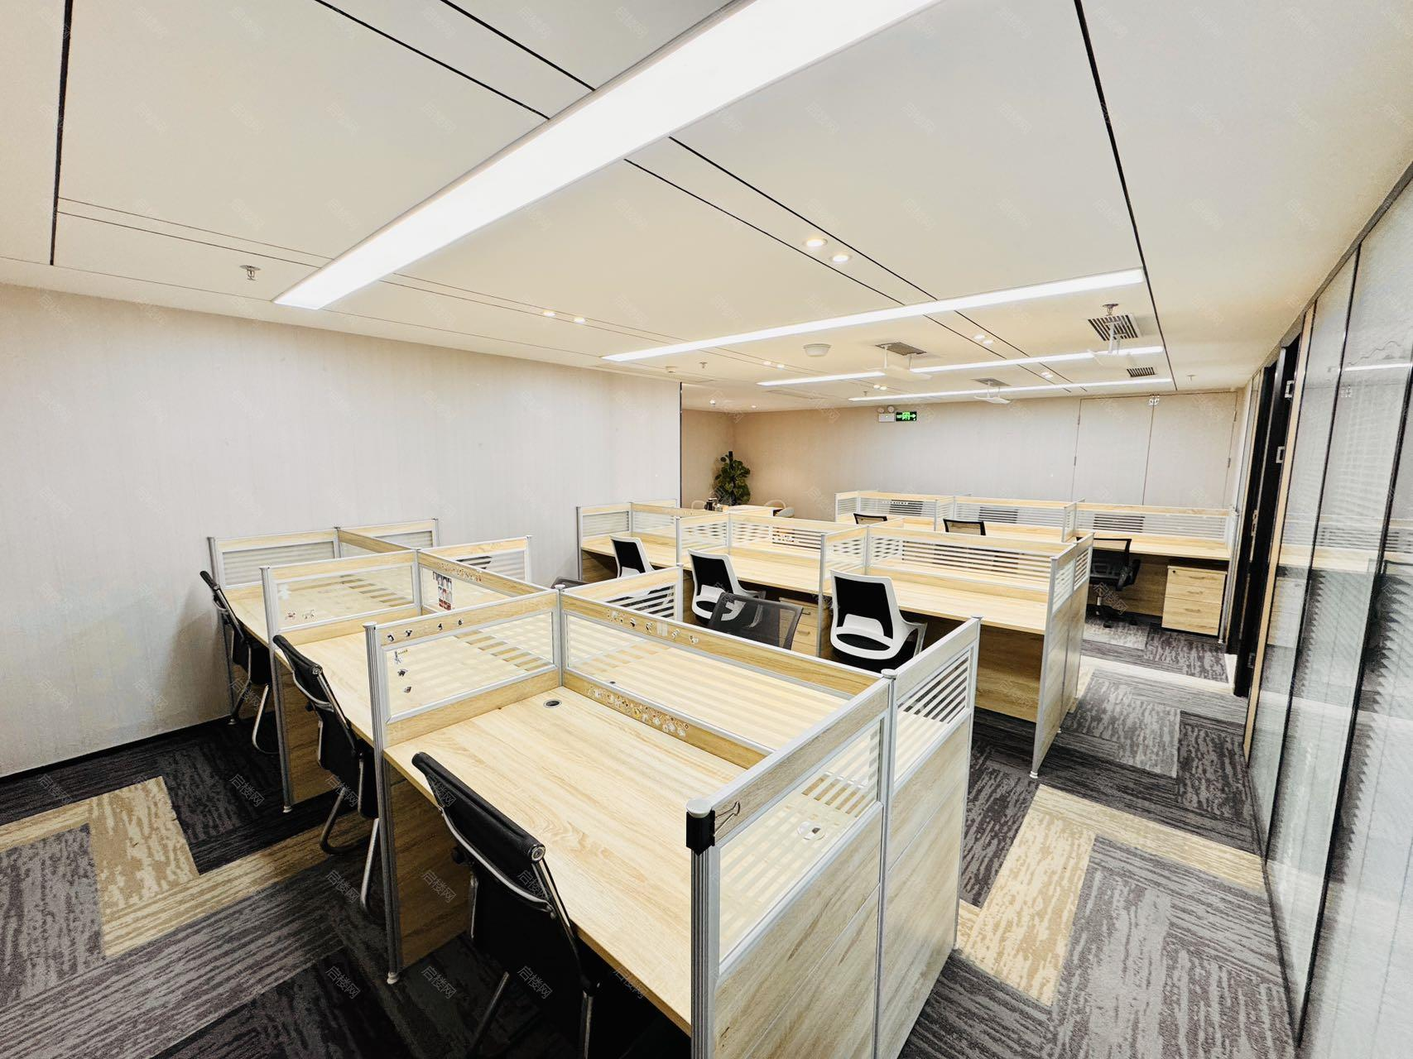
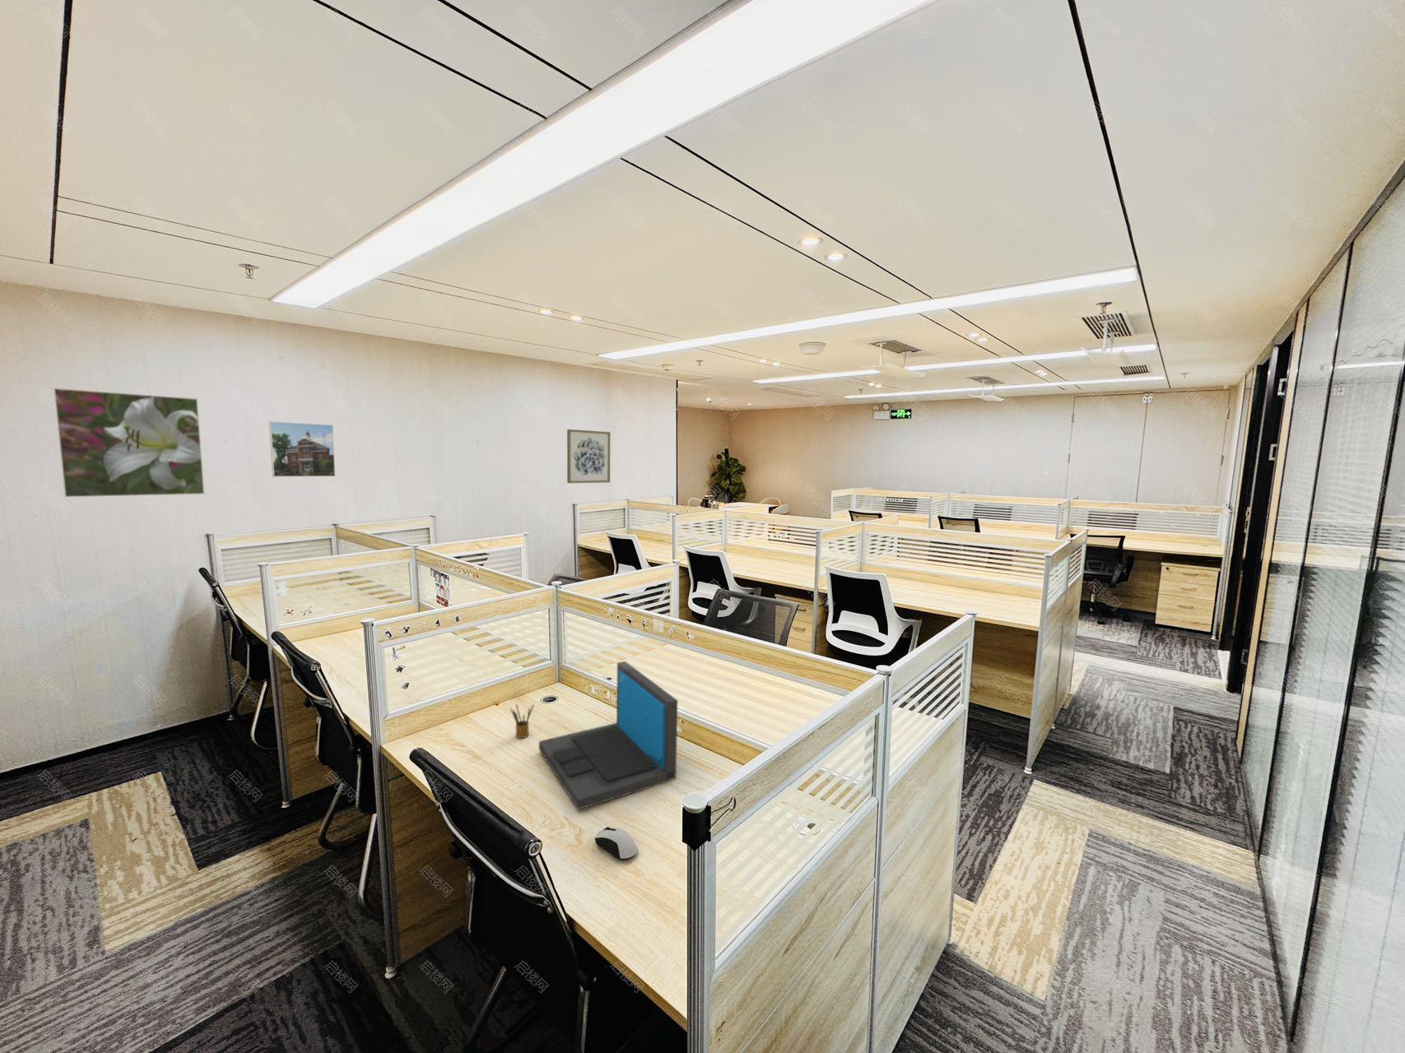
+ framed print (134, 445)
+ pencil box (522, 720)
+ computer mouse (616, 840)
+ laptop (604, 726)
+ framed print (303, 450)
+ wall art (590, 457)
